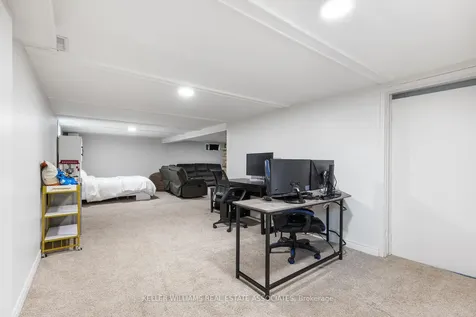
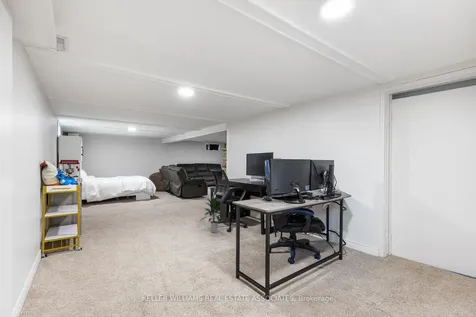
+ indoor plant (213, 213)
